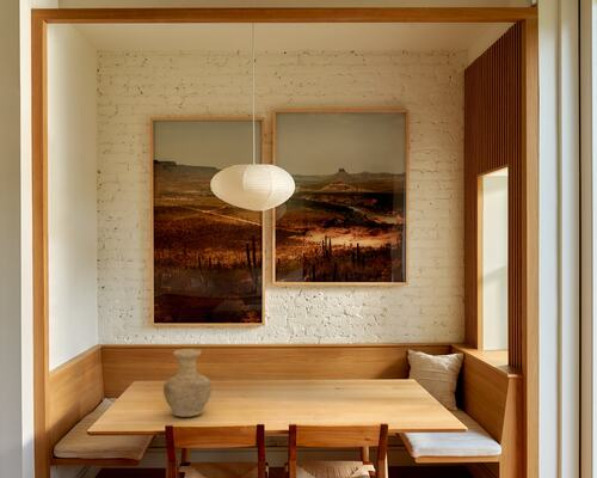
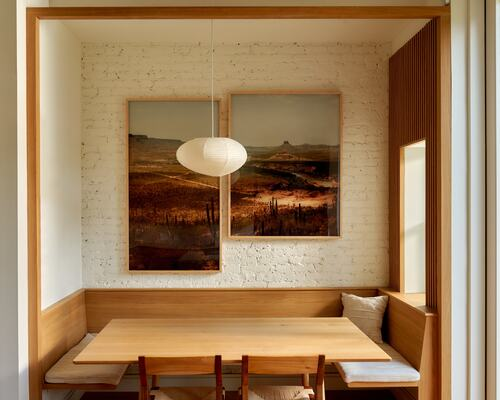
- vase (187, 382)
